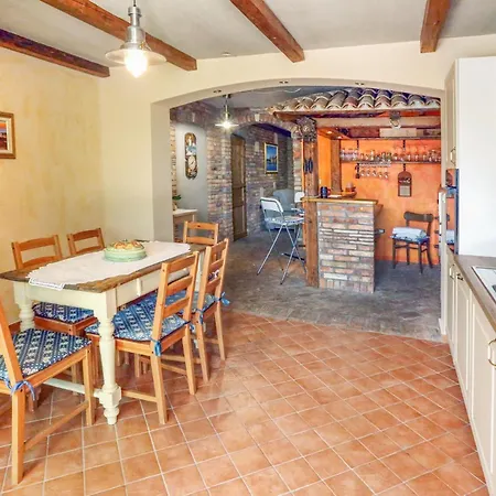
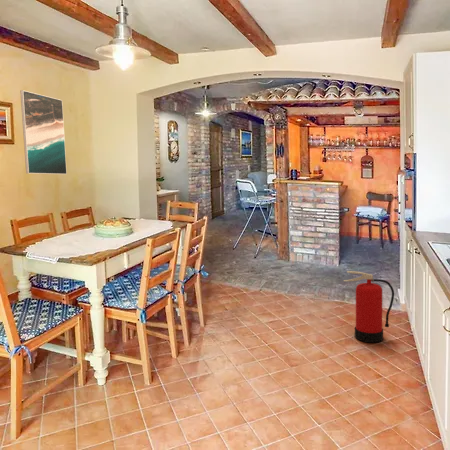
+ fire extinguisher (368, 304)
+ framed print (45, 135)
